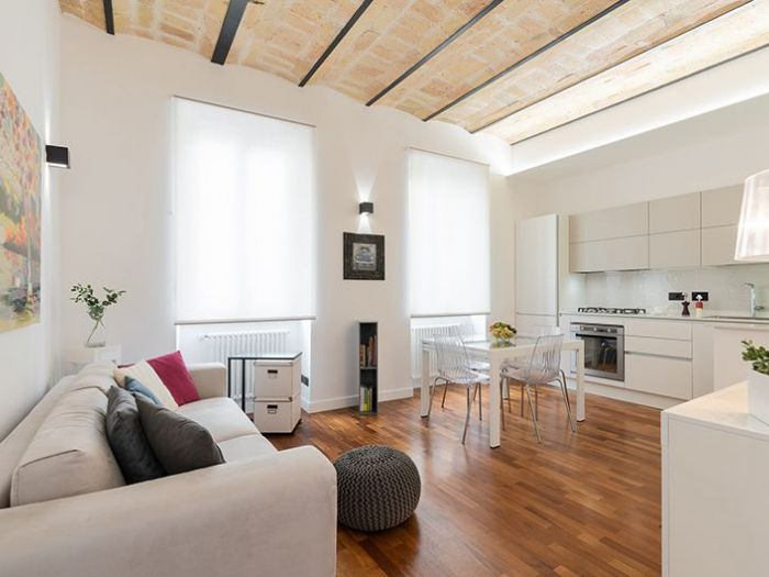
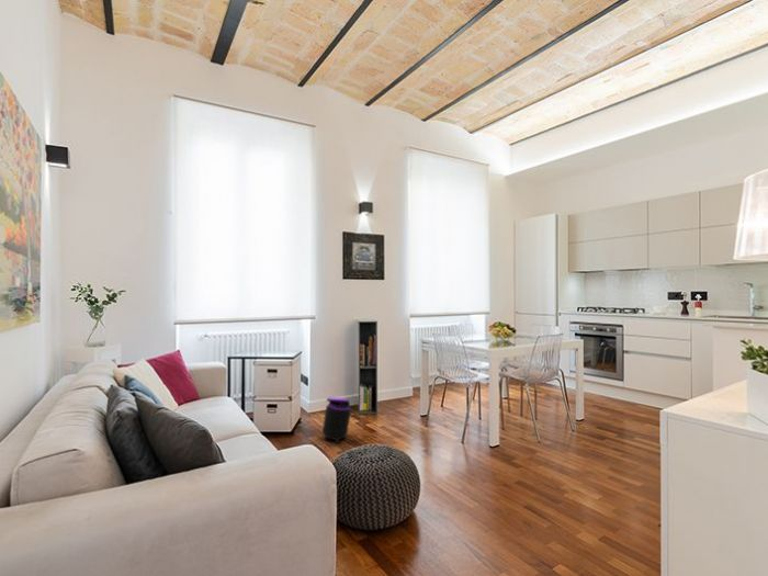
+ trash can (336, 417)
